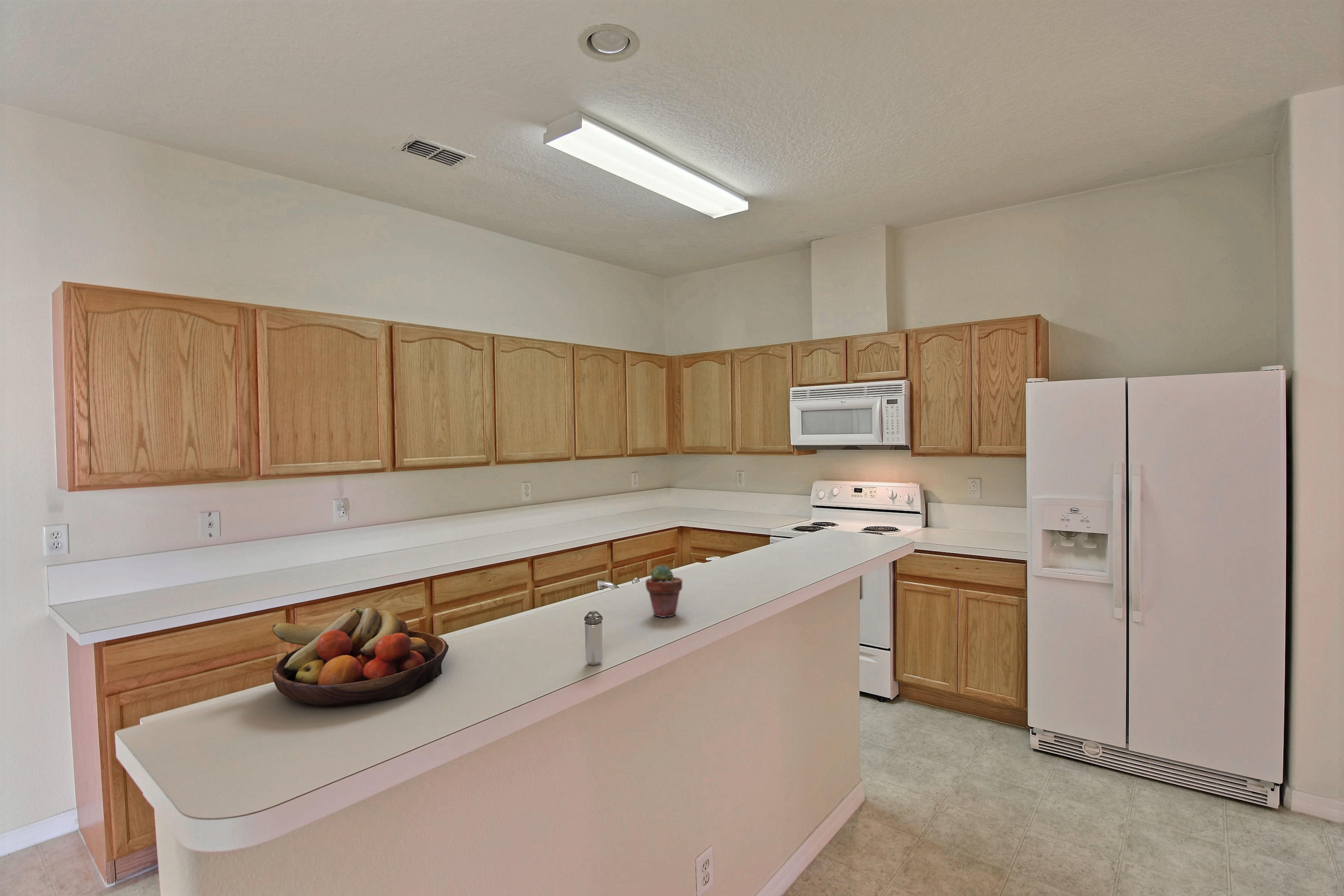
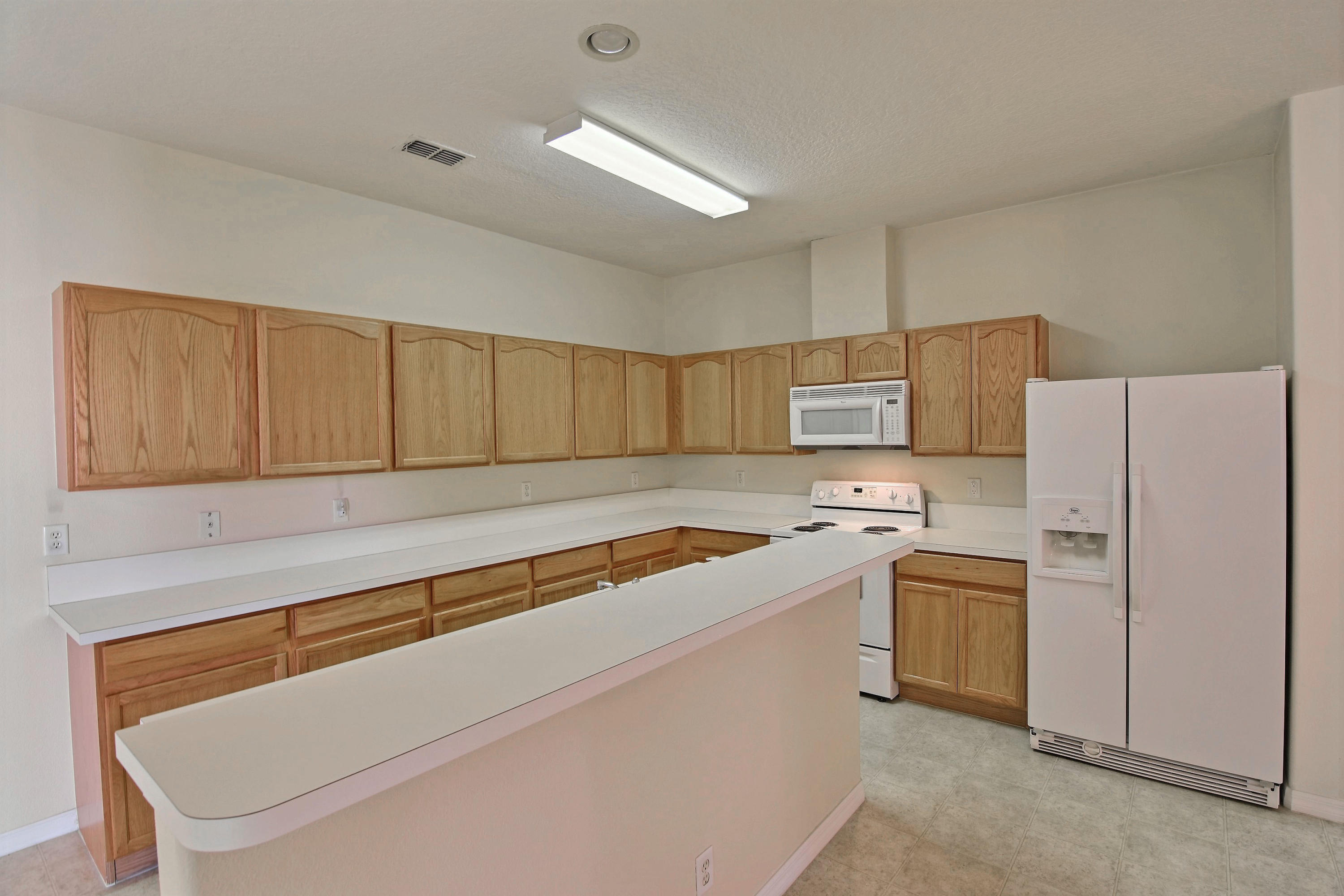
- fruit bowl (362, 648)
- potted succulent (664, 589)
- shaker (594, 637)
